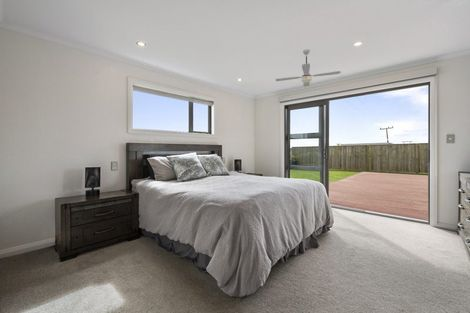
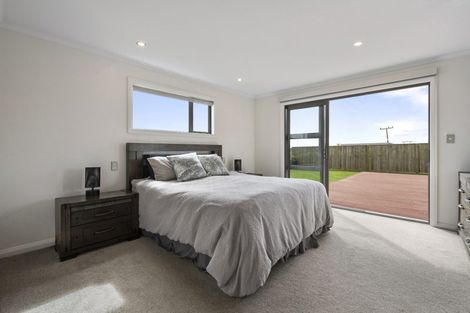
- ceiling fan (306, 66)
